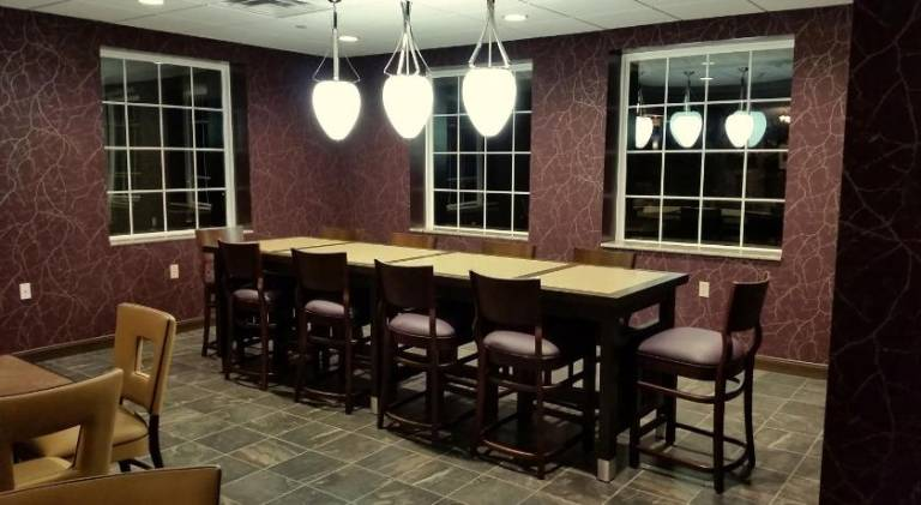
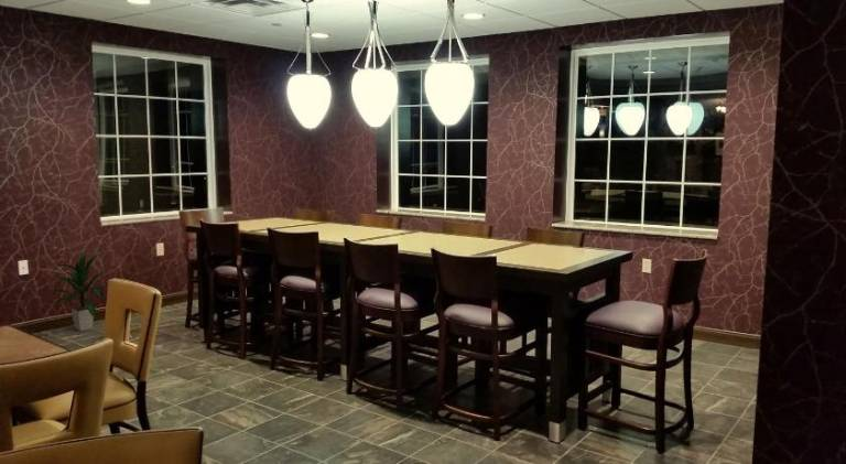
+ indoor plant (82, 291)
